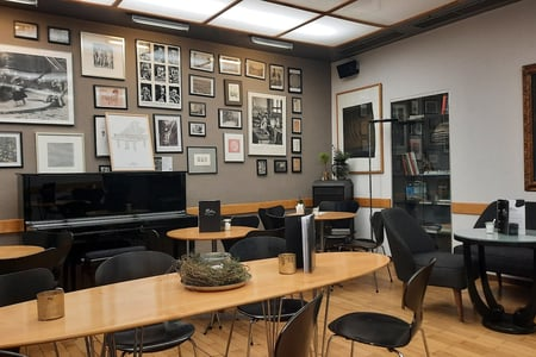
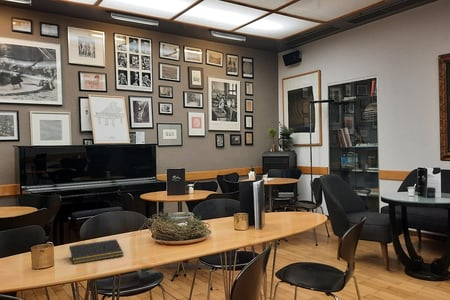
+ notepad (96, 250)
